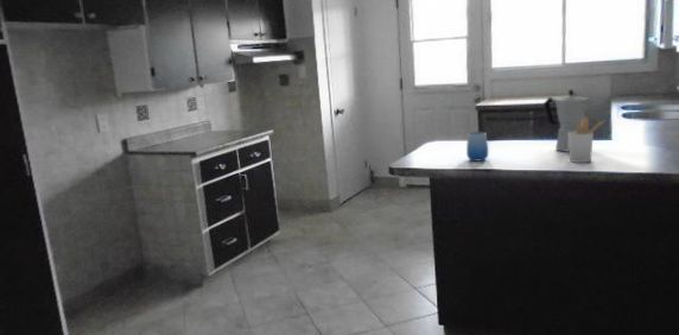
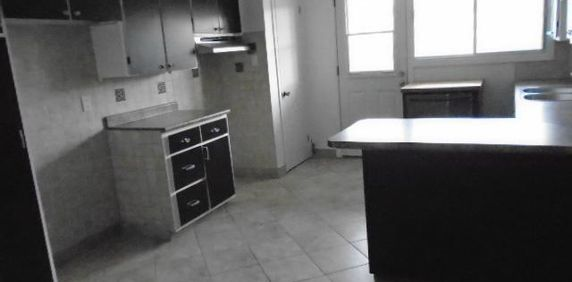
- utensil holder (586, 139)
- moka pot (567, 119)
- cup (477, 146)
